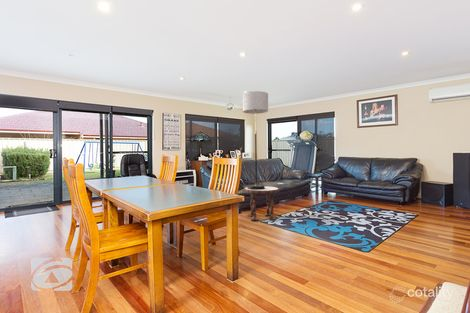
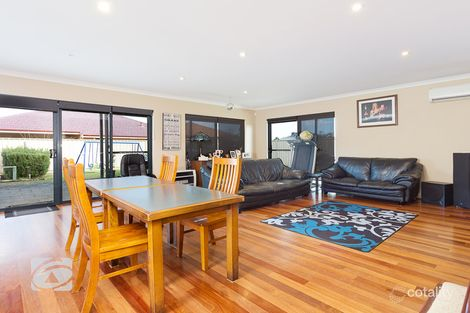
- lamp (255, 140)
- side table (266, 201)
